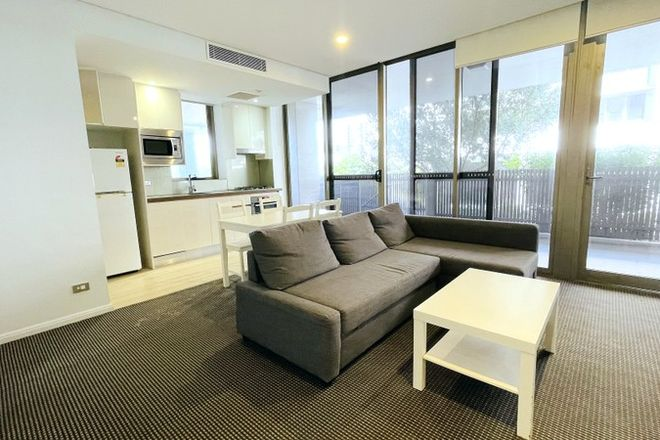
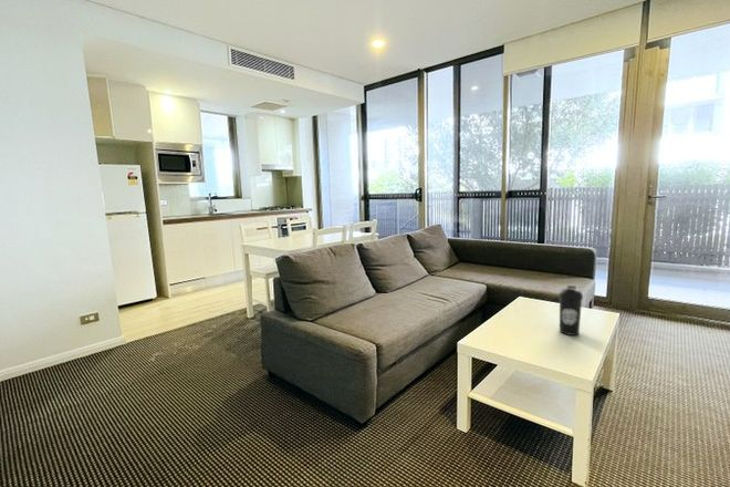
+ water bottle (570, 309)
